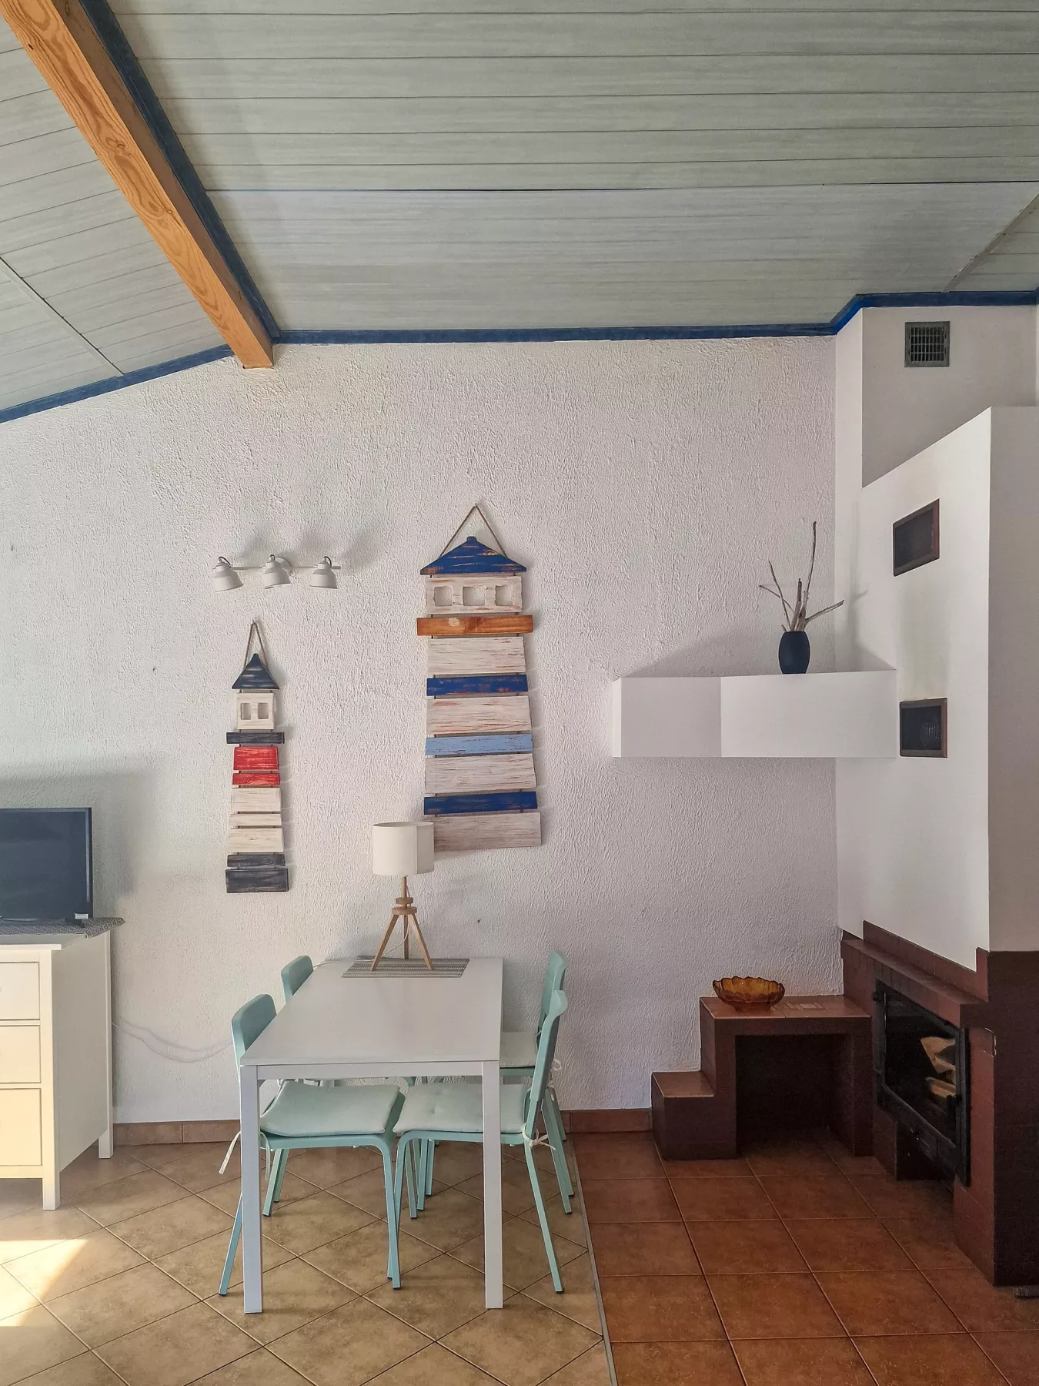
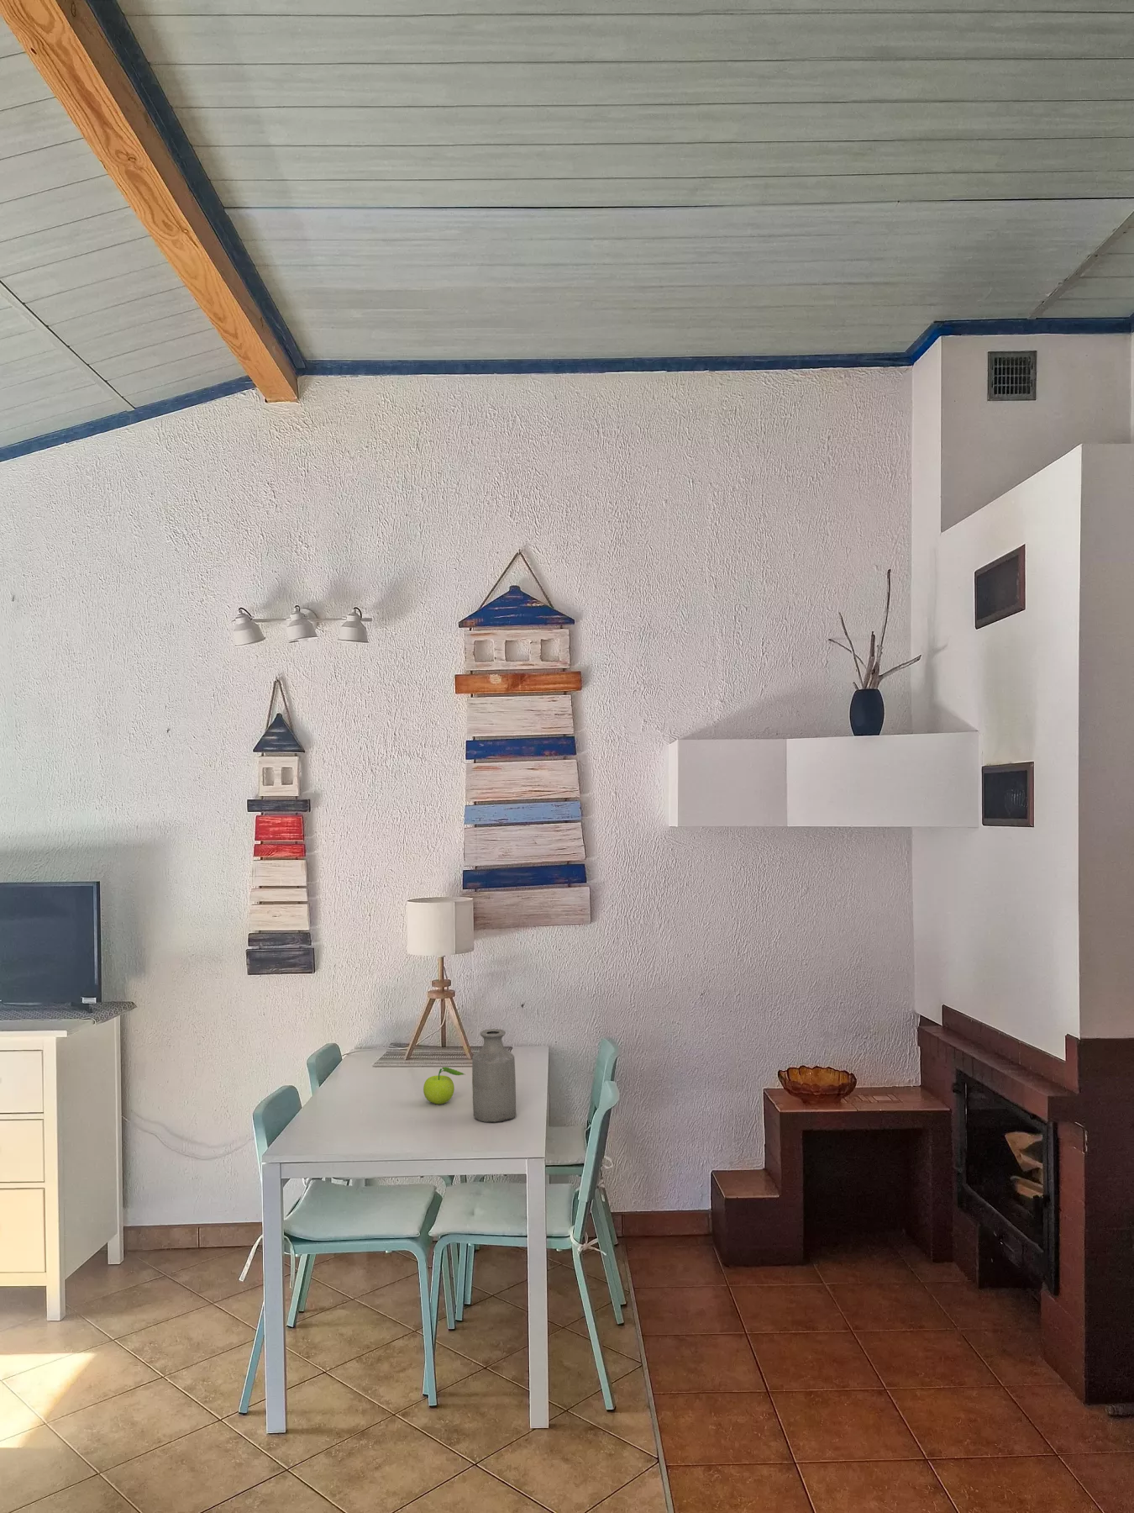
+ fruit (444, 1085)
+ bottle (494, 1073)
